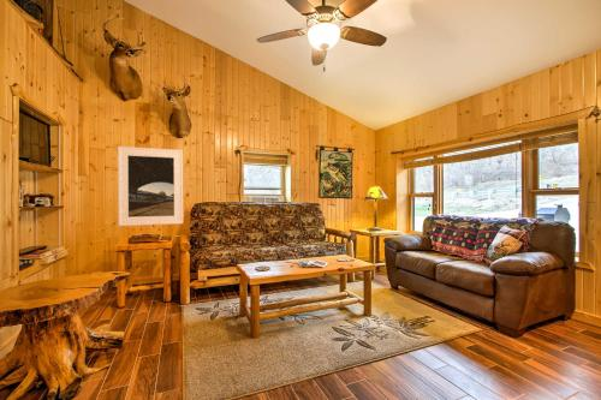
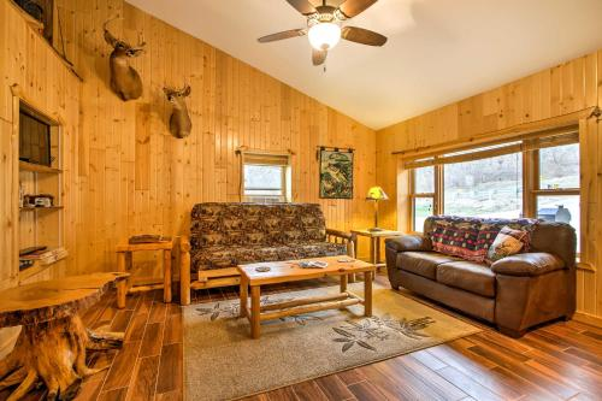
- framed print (151, 186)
